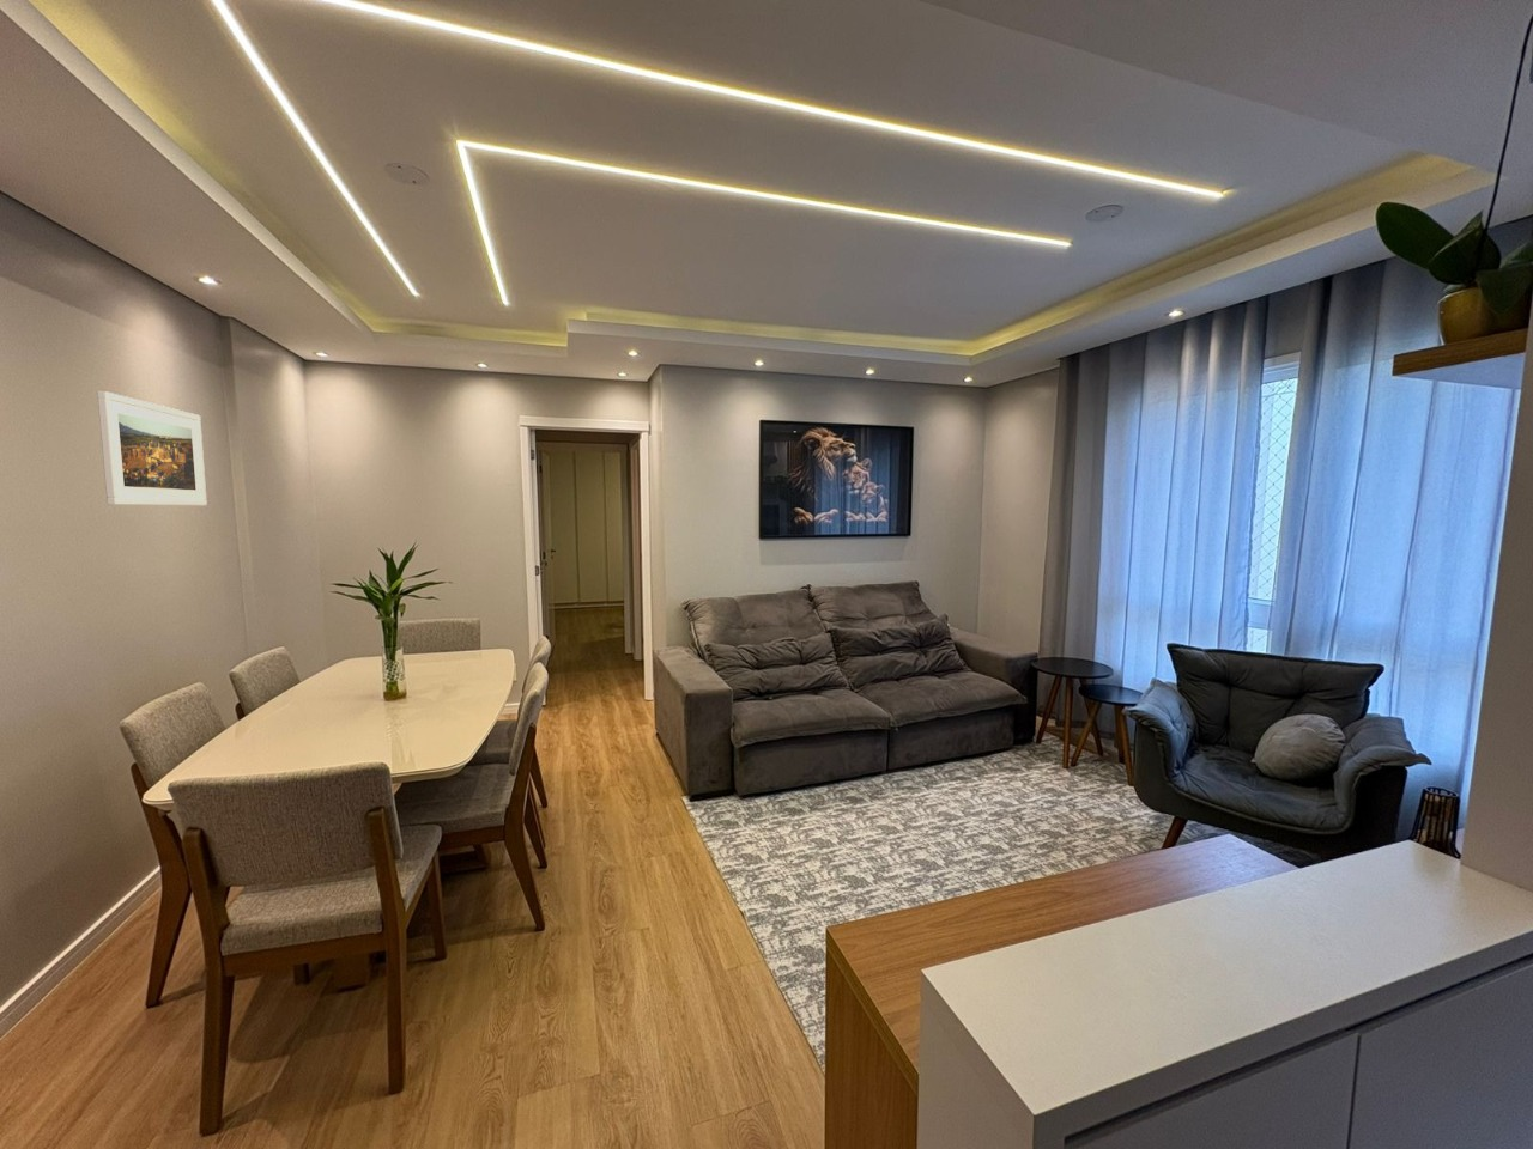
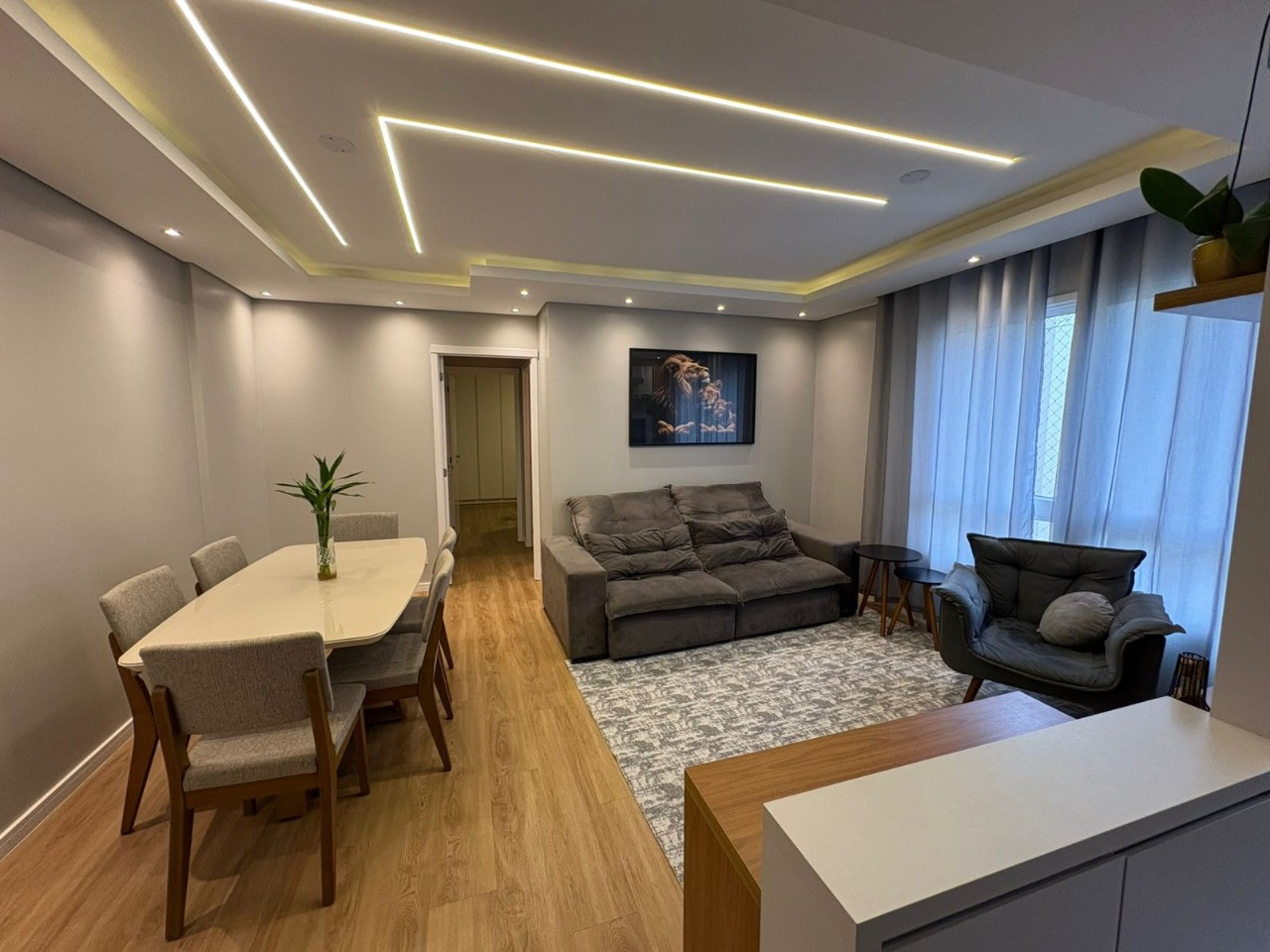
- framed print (158, 455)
